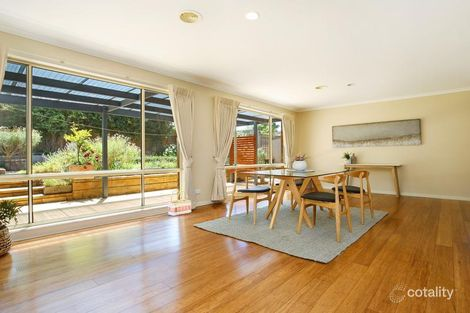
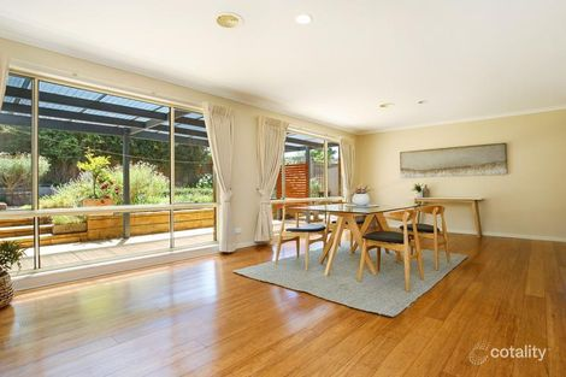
- basket (179, 201)
